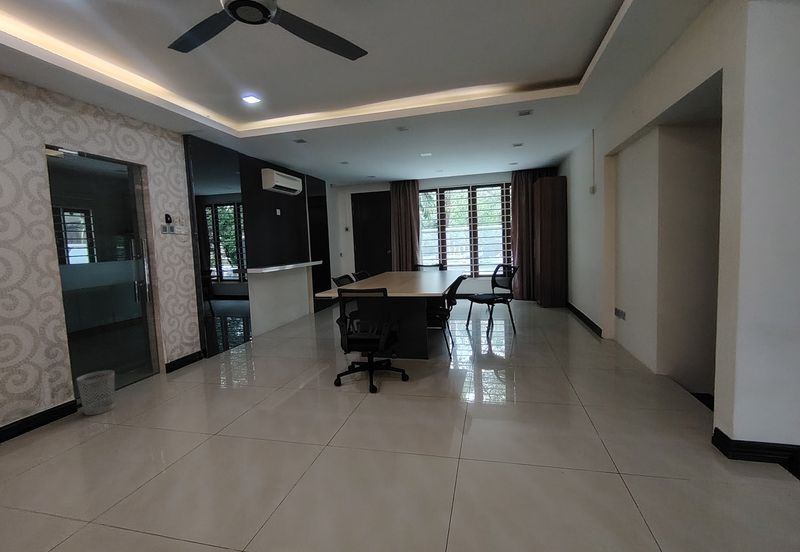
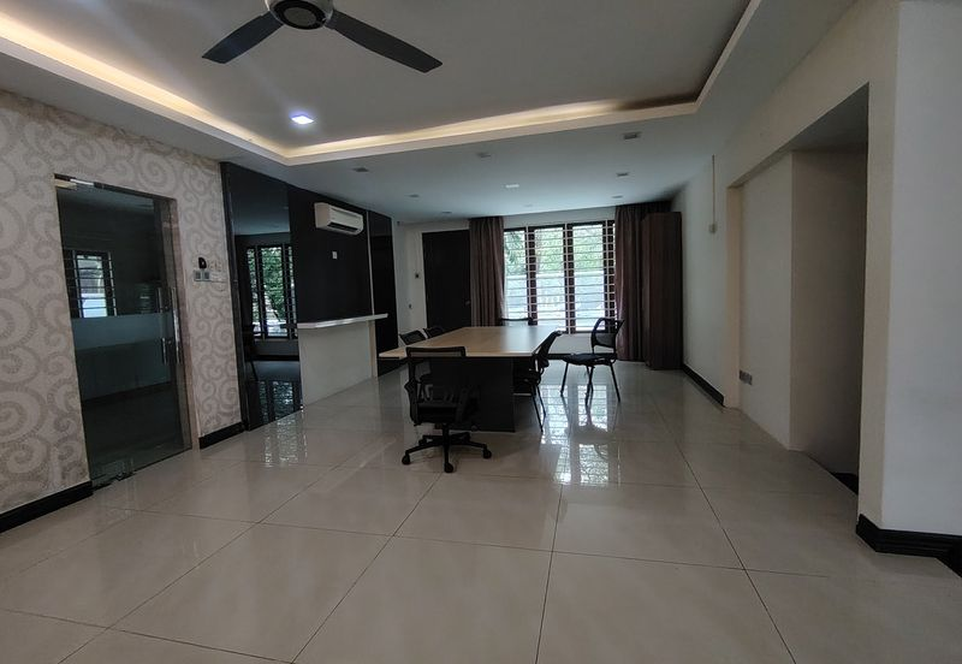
- wastebasket (98, 392)
